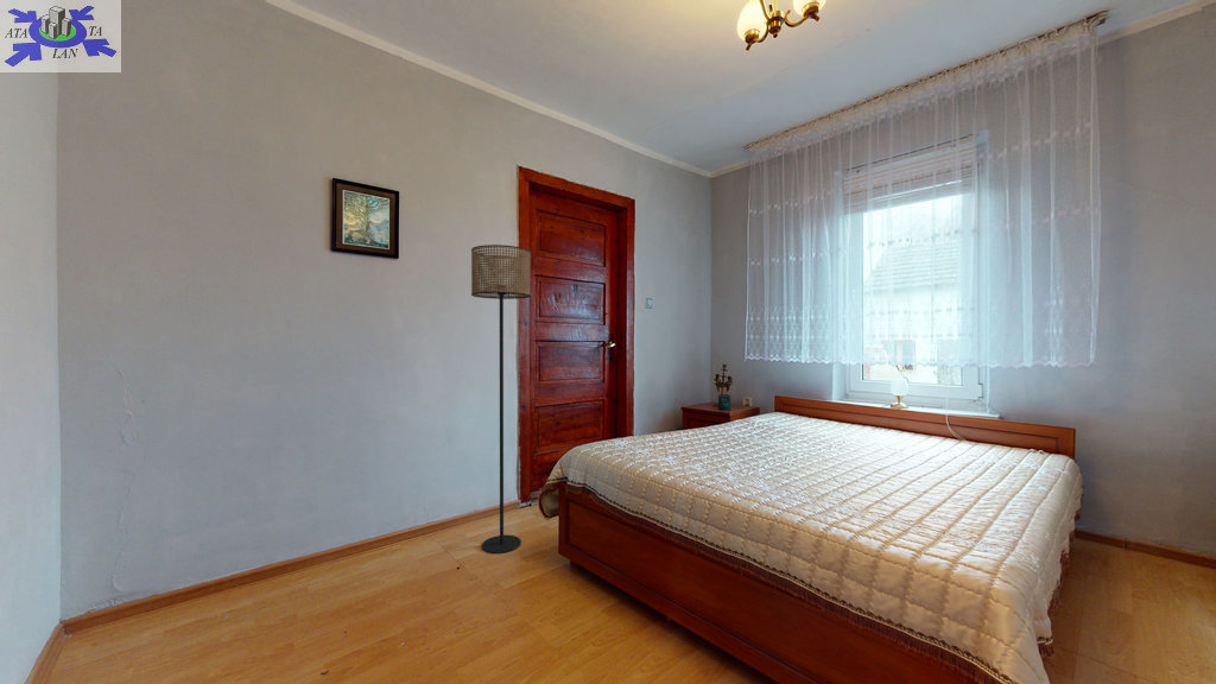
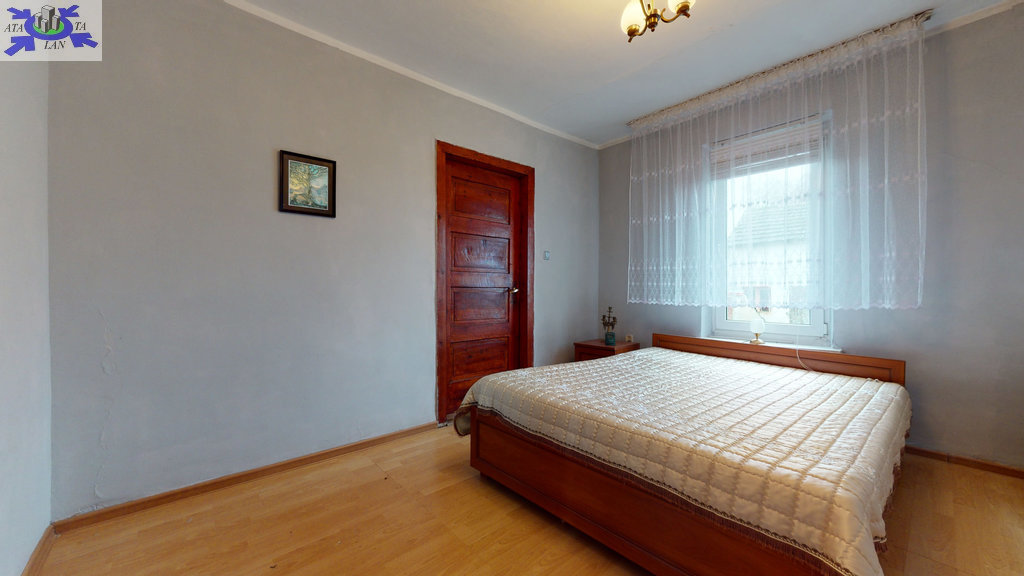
- floor lamp (501, 398)
